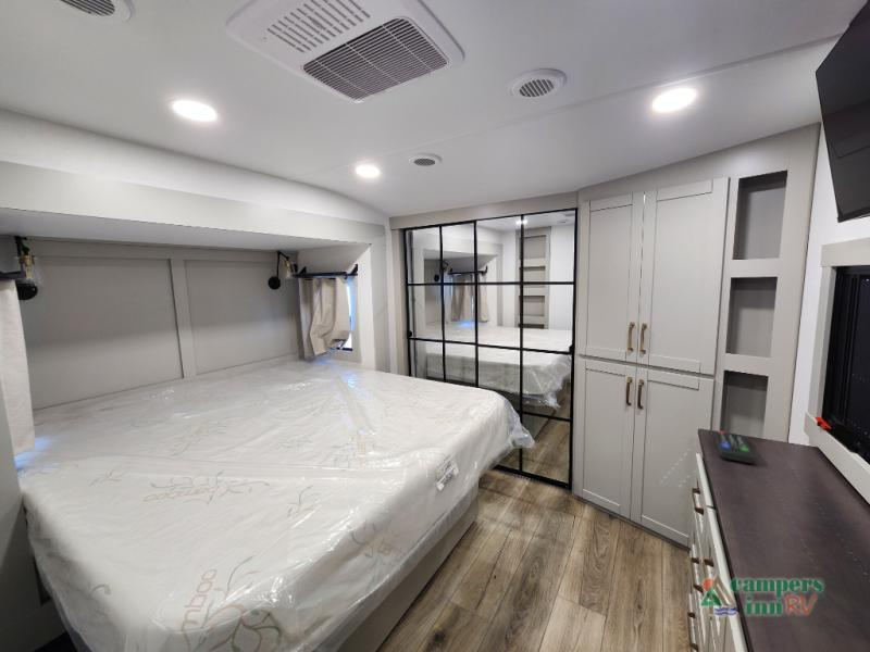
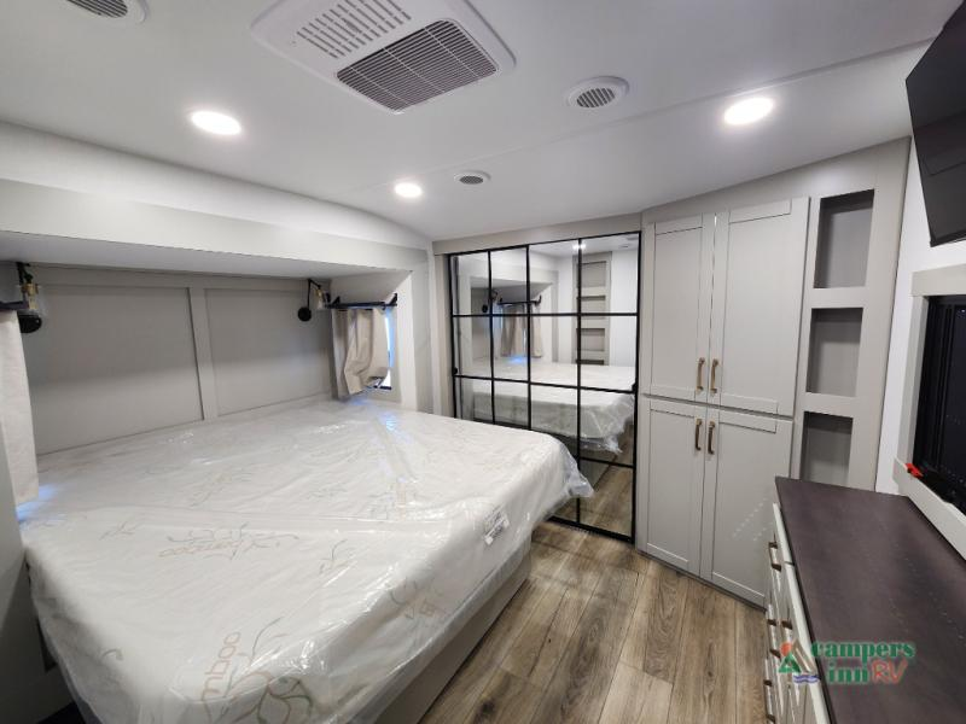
- remote control (732, 444)
